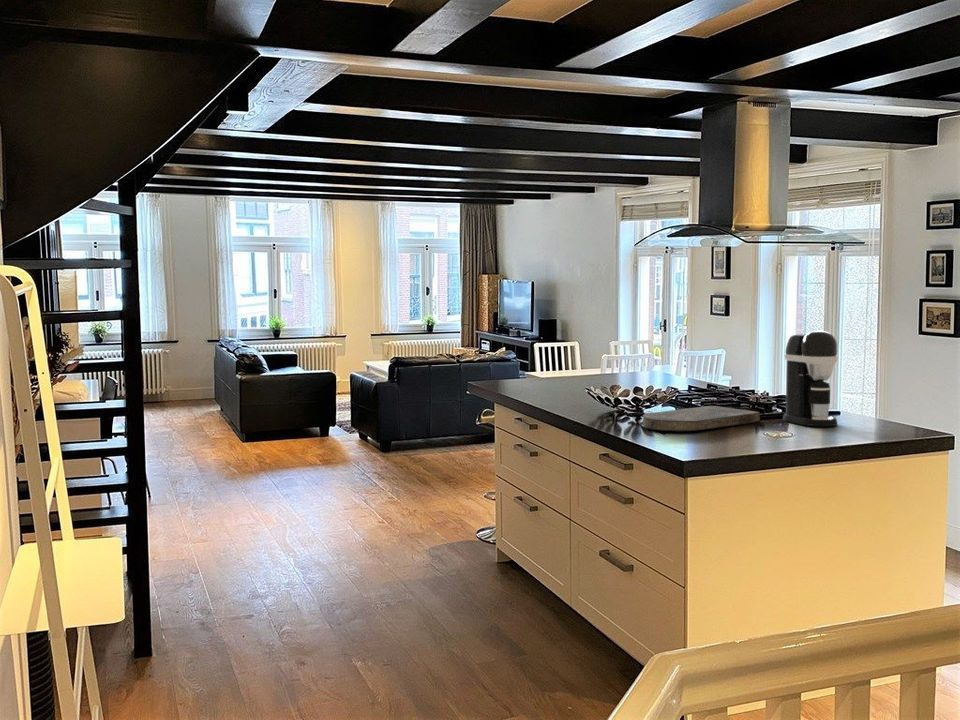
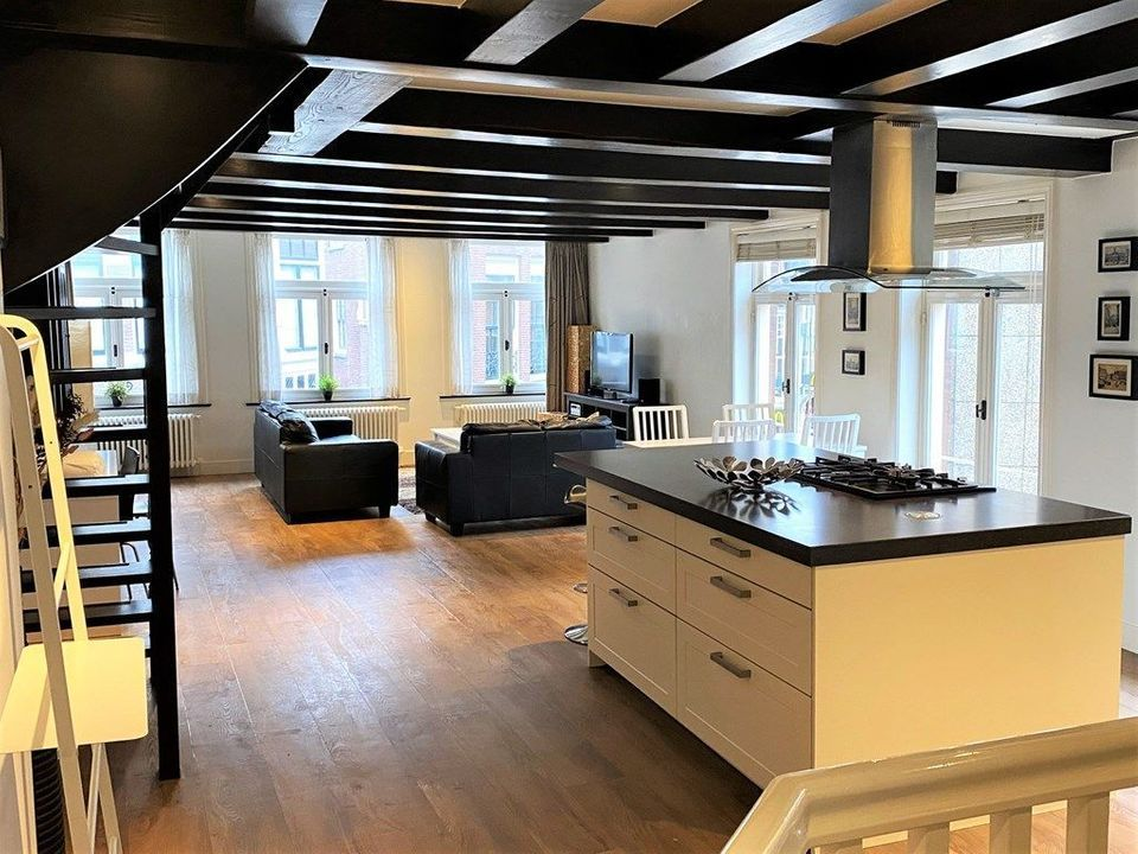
- cutting board (694, 418)
- coffee maker (810, 376)
